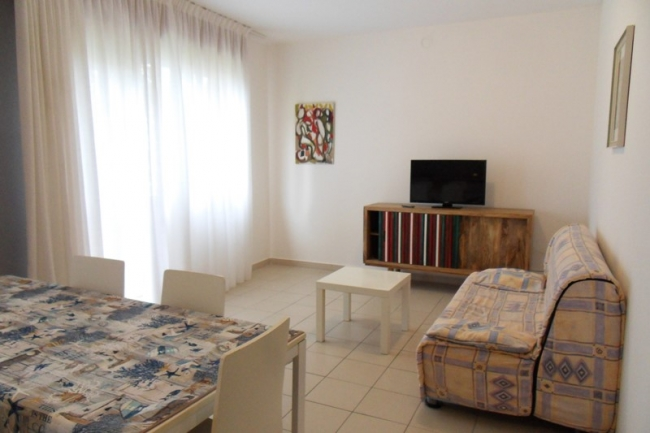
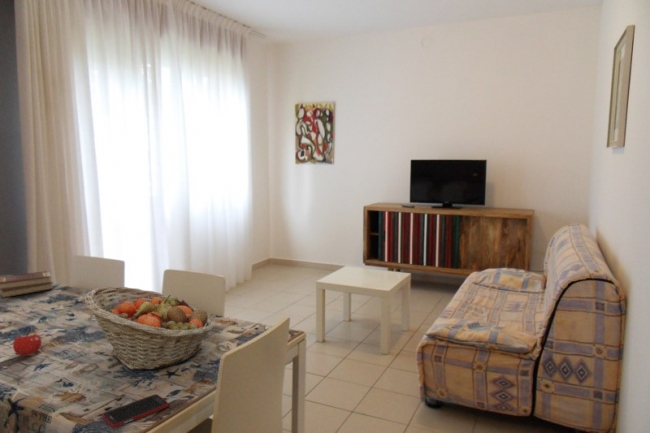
+ cell phone (136, 410)
+ fruit basket (151, 320)
+ book set (22, 283)
+ apple (27, 343)
